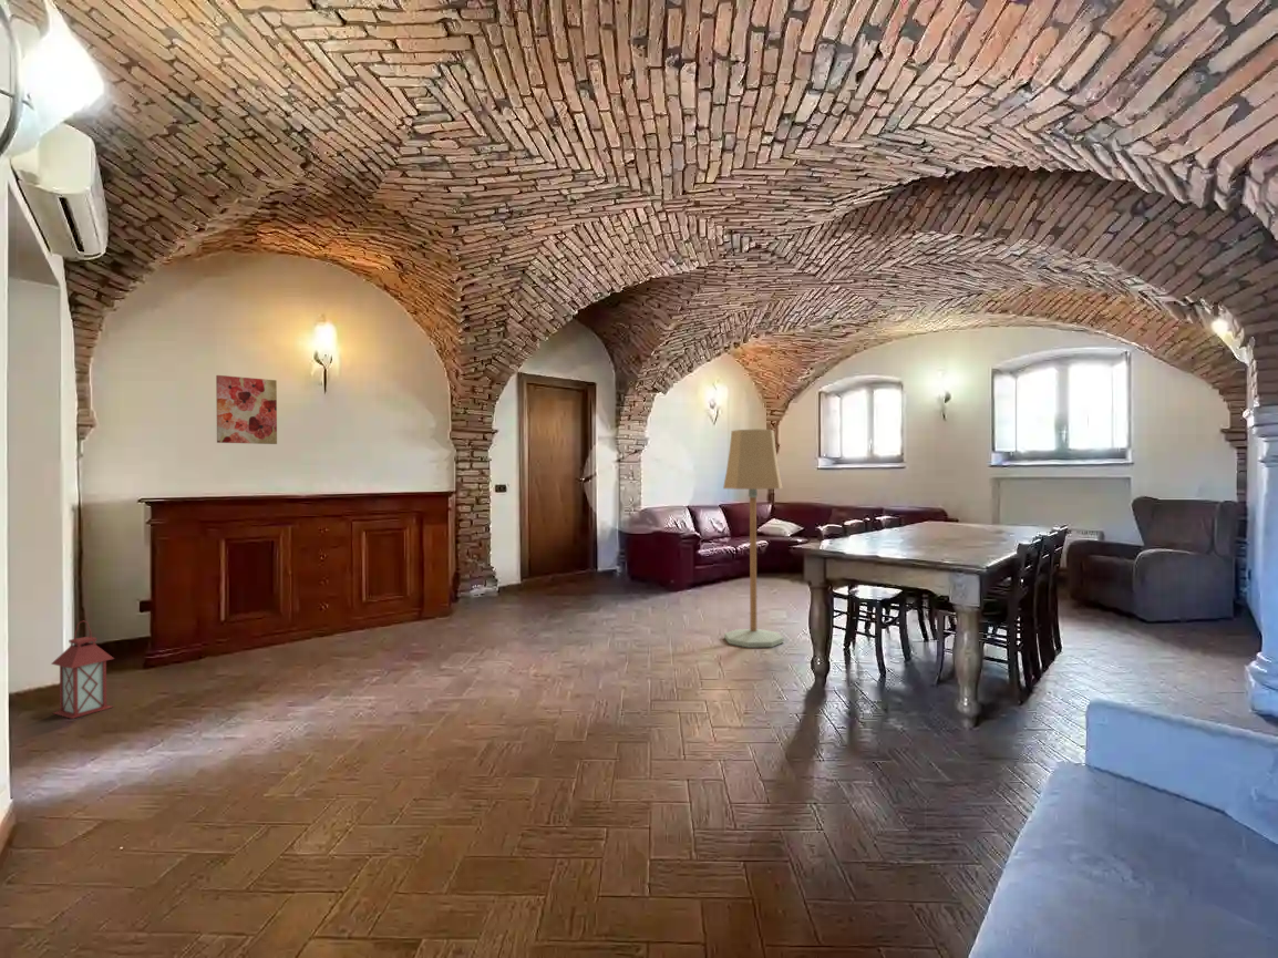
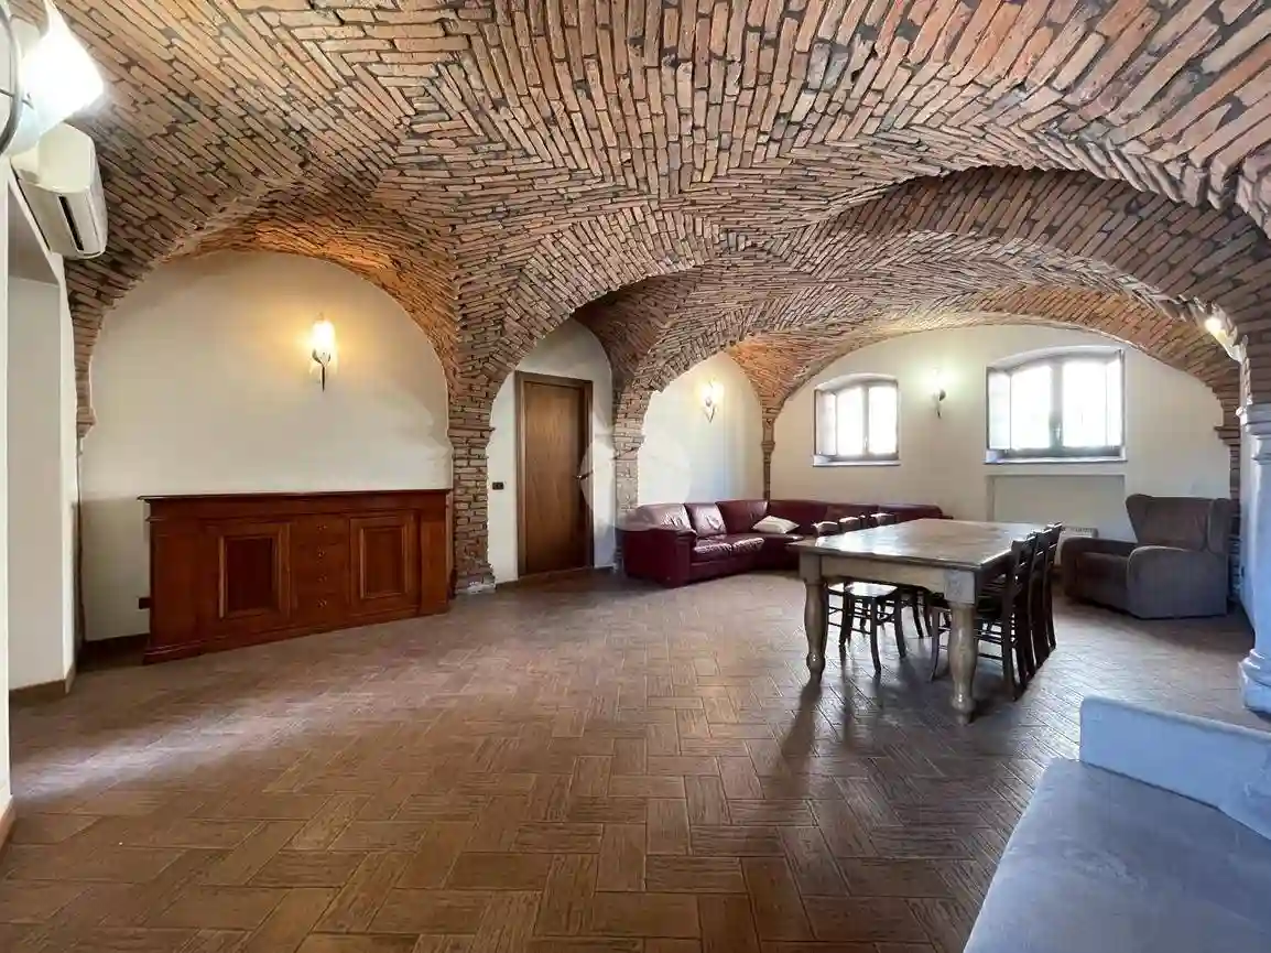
- floor lamp (753, 535)
- wall art (247, 410)
- lantern (83, 665)
